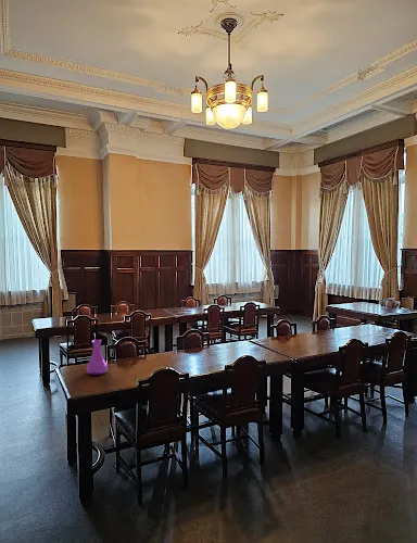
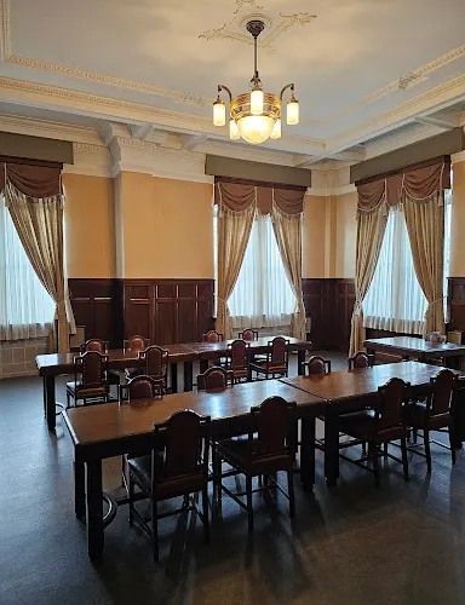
- vase (97, 356)
